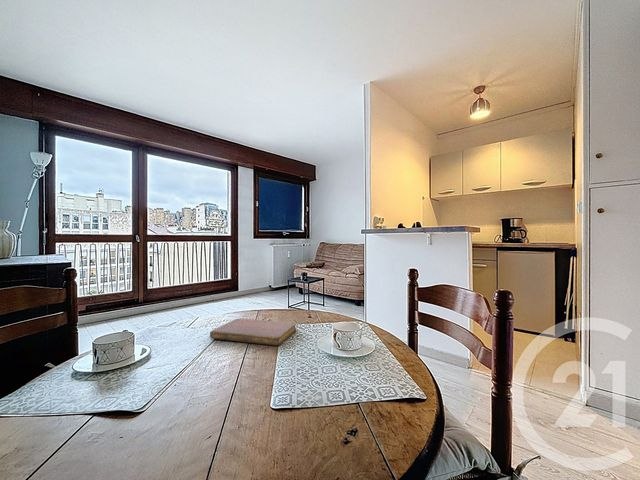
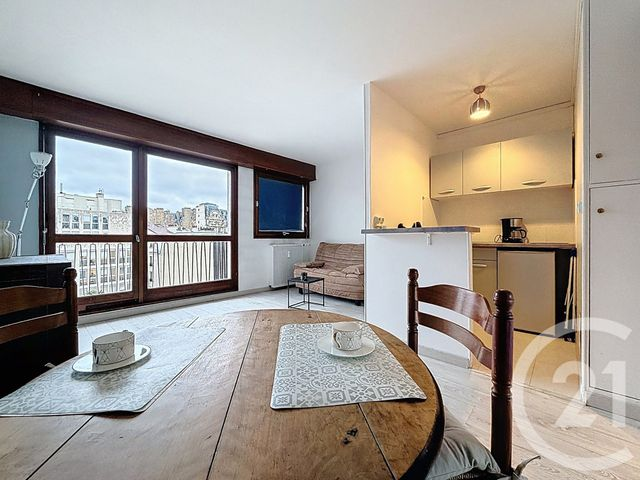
- notebook (255, 330)
